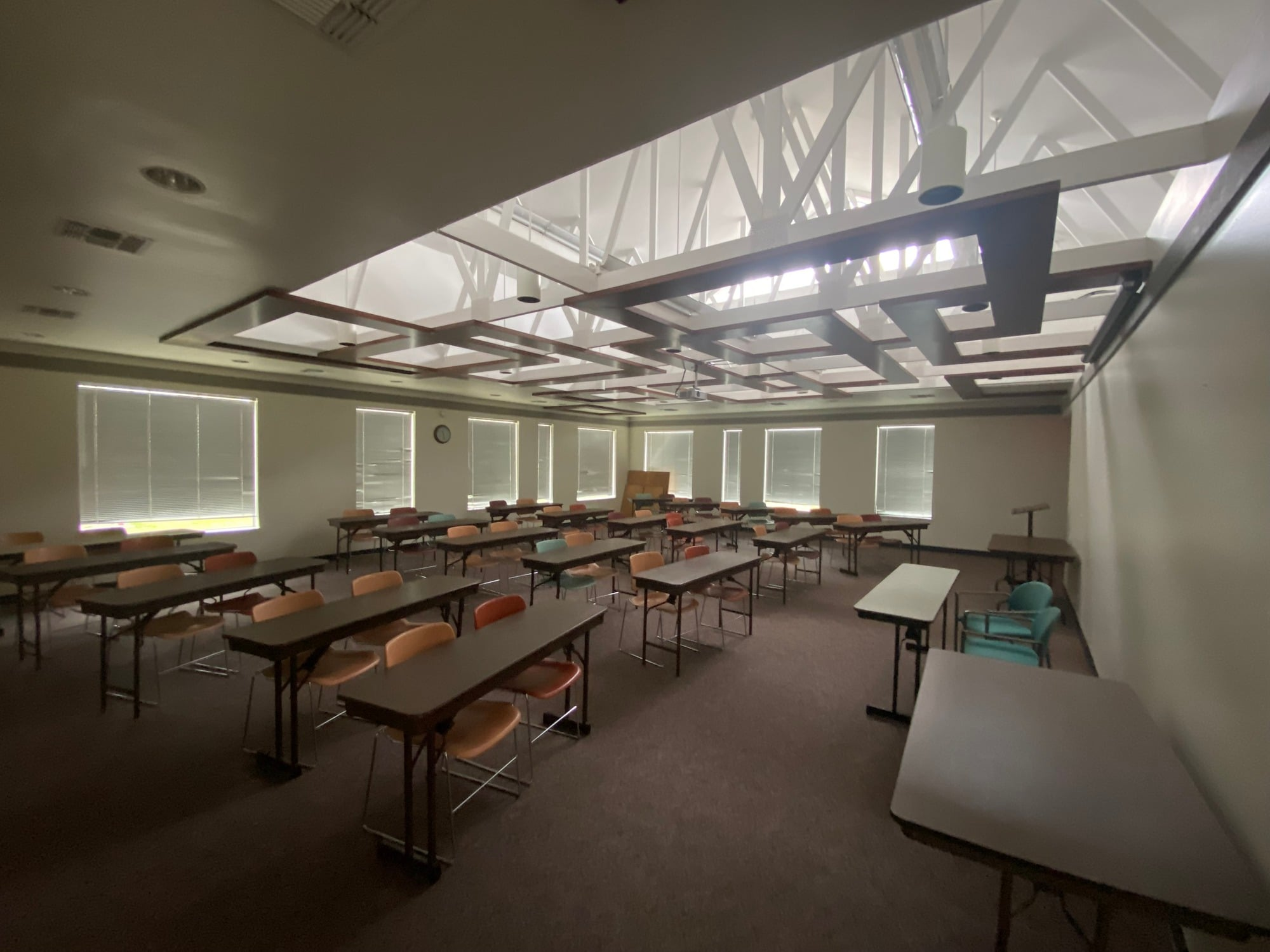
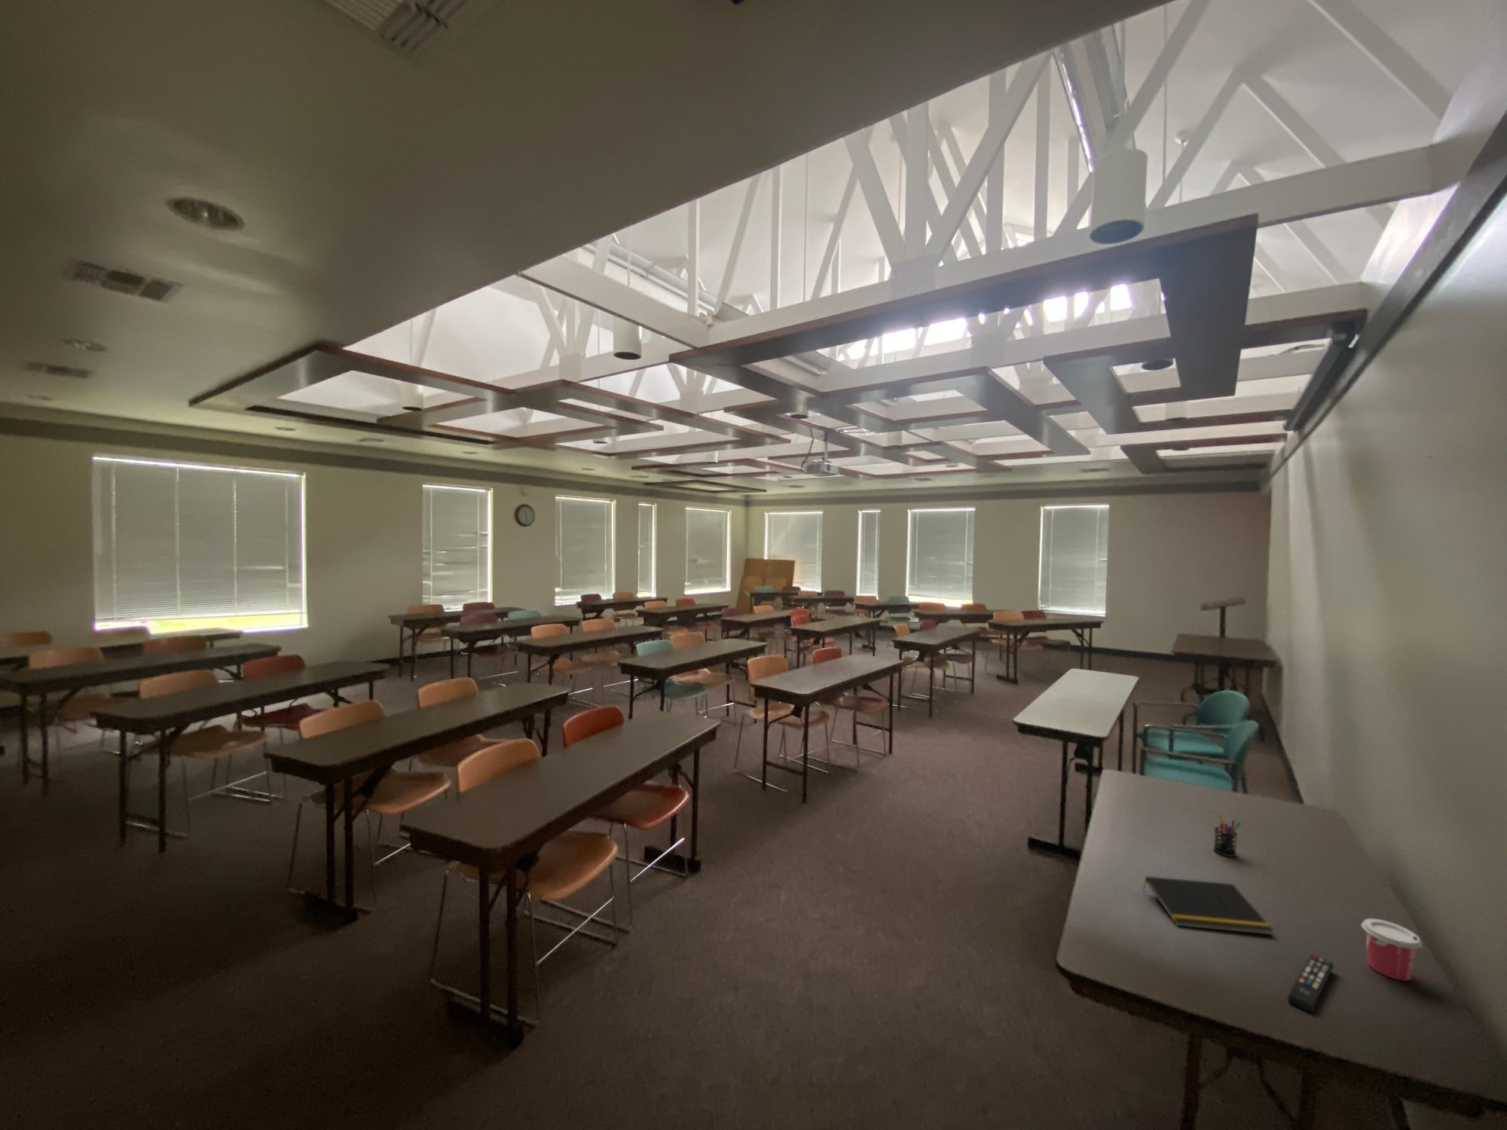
+ remote control (1311, 980)
+ cup (1390, 950)
+ pen holder (1228, 834)
+ notepad (1206, 903)
